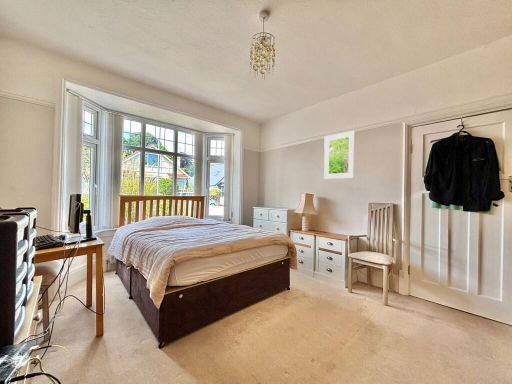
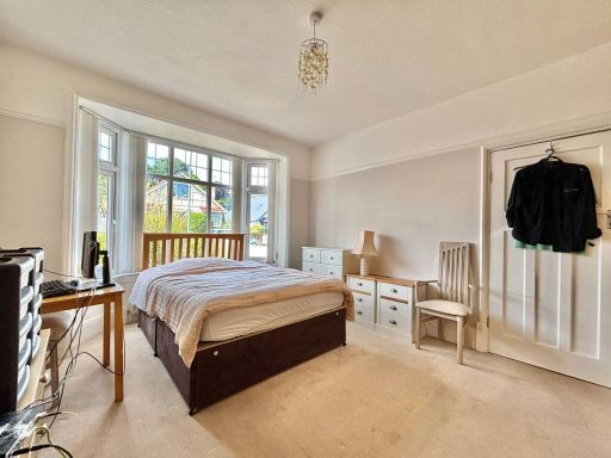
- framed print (338, 156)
